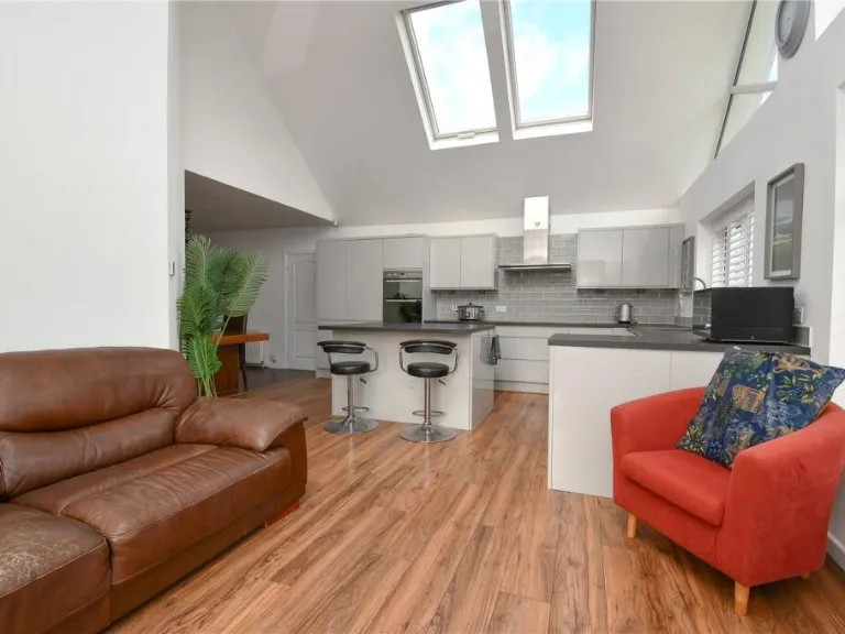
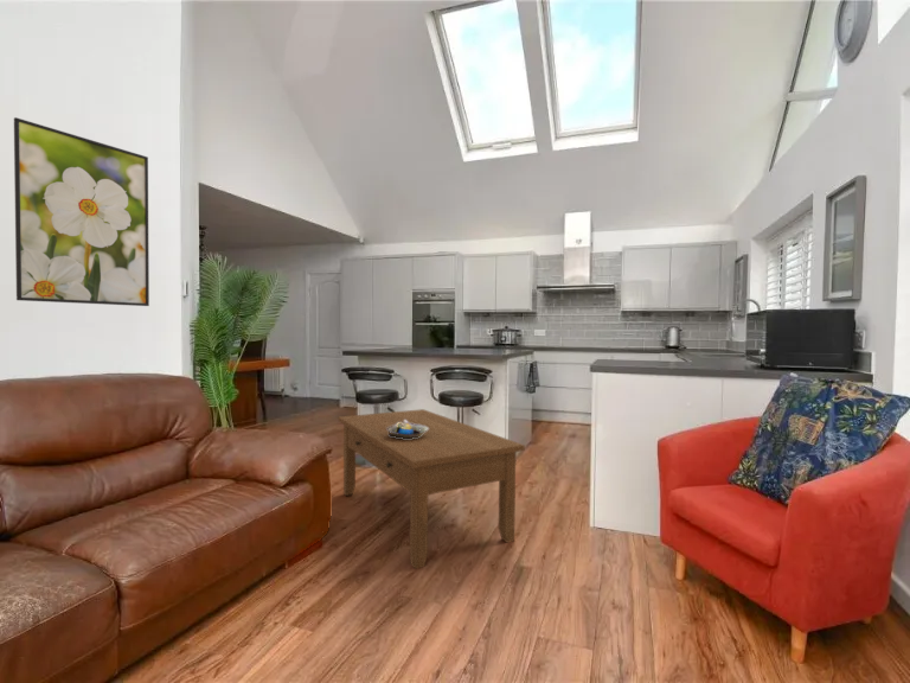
+ decorative bowl (402, 427)
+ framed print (88, 222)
+ coffee table (418, 471)
